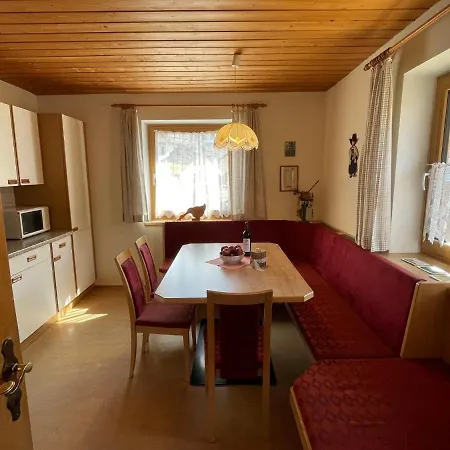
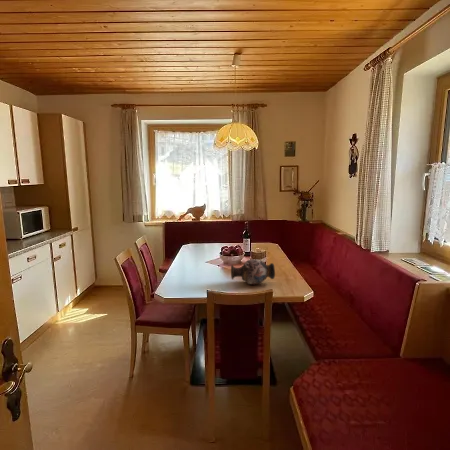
+ decorative vase (252, 271)
